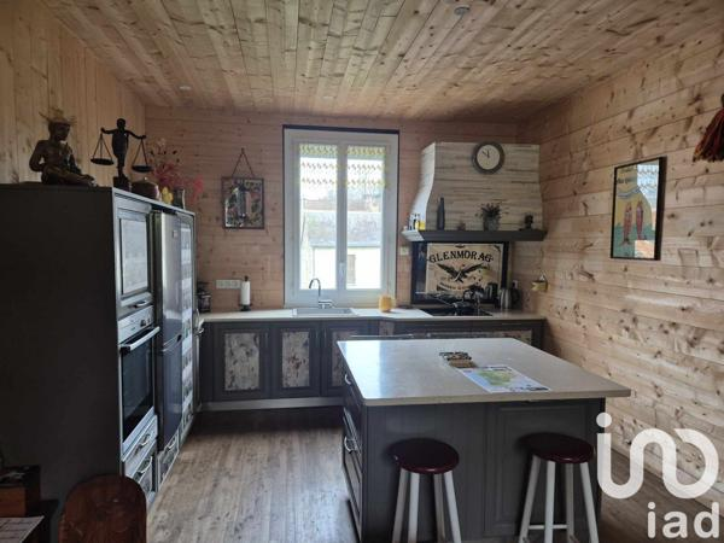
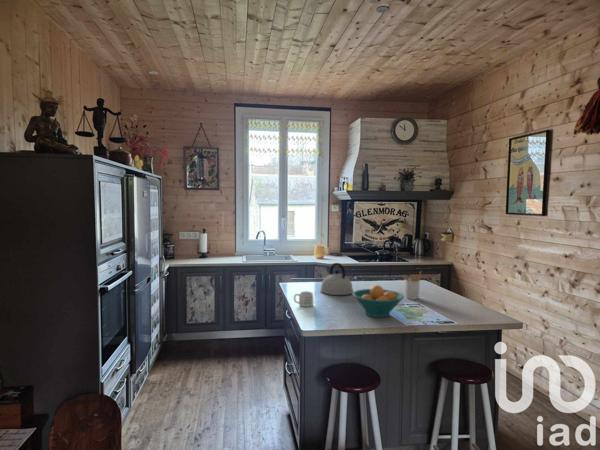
+ kettle (335, 276)
+ utensil holder (413, 285)
+ mug (303, 298)
+ fruit bowl (377, 299)
